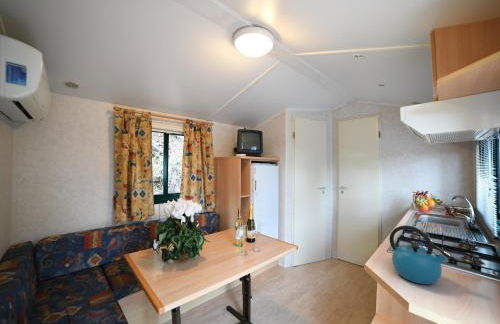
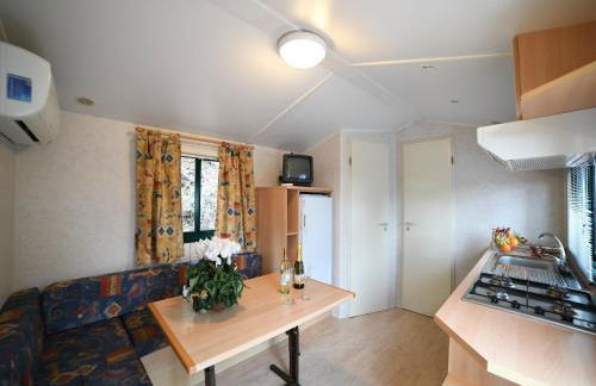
- kettle (418, 252)
